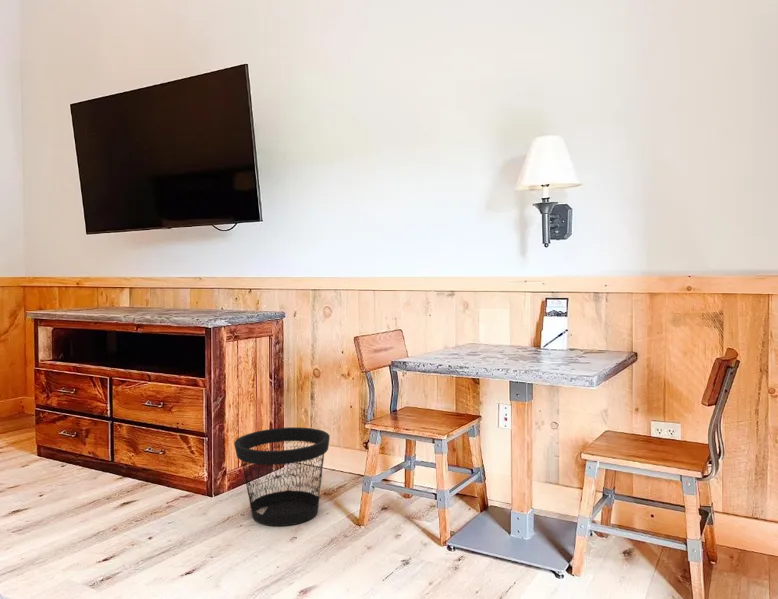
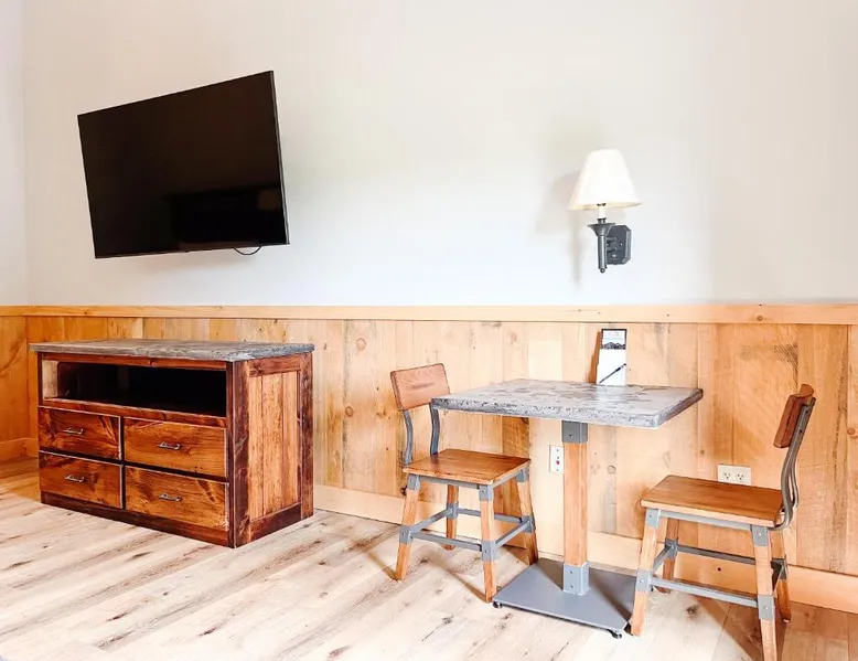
- wastebasket (284, 476)
